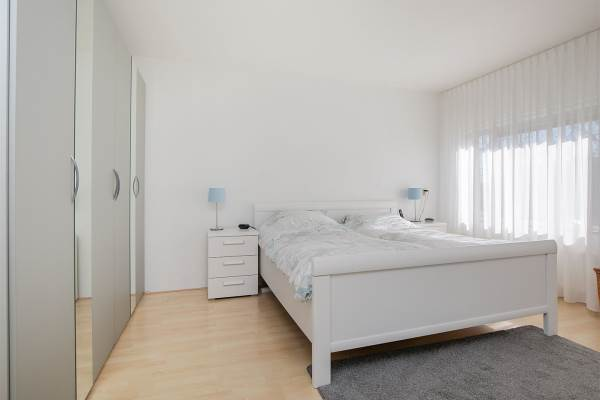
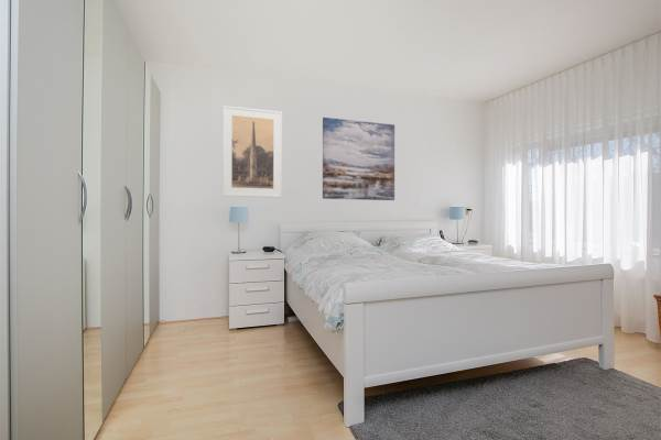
+ wall art (359, 160)
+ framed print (252, 152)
